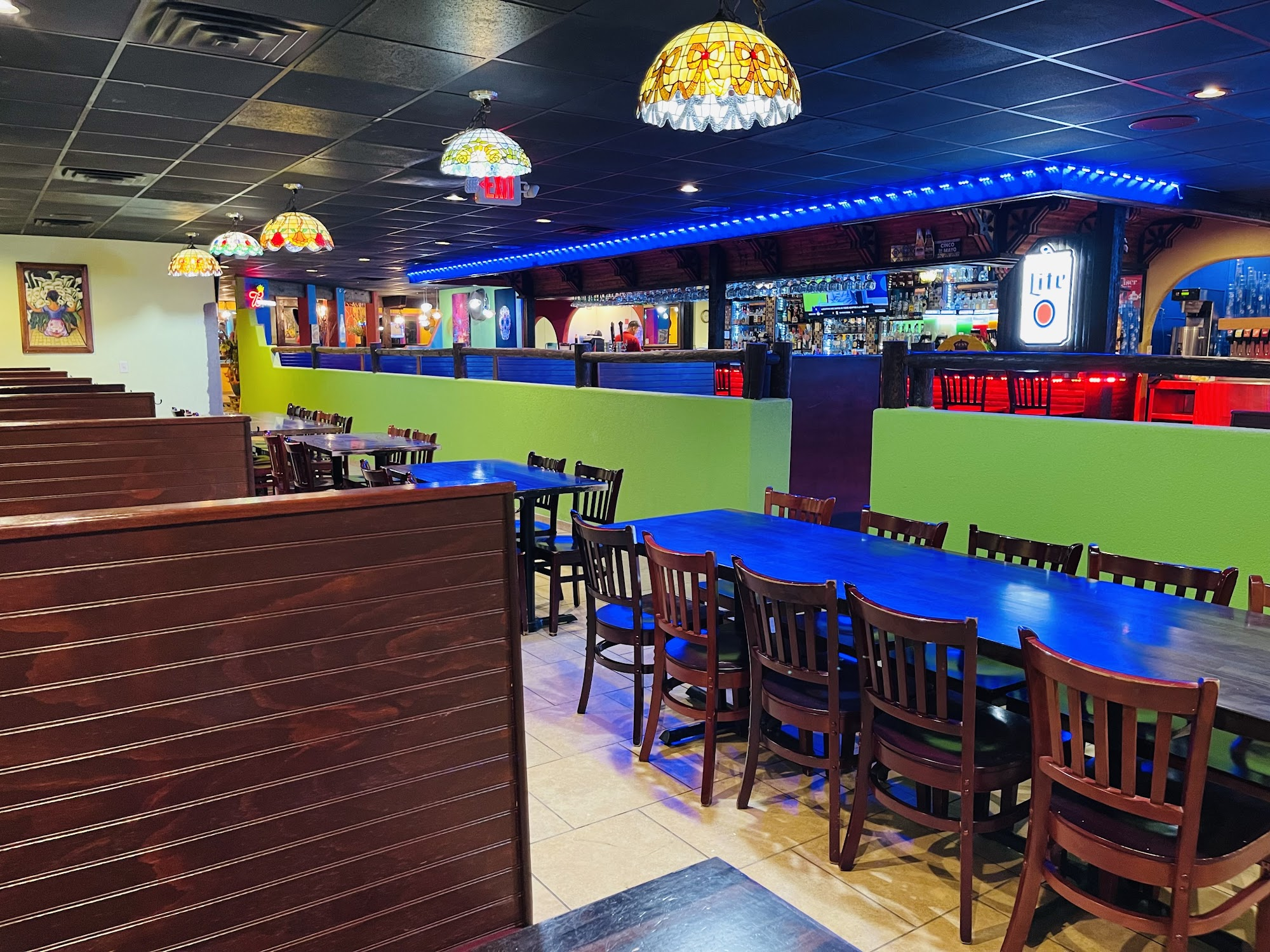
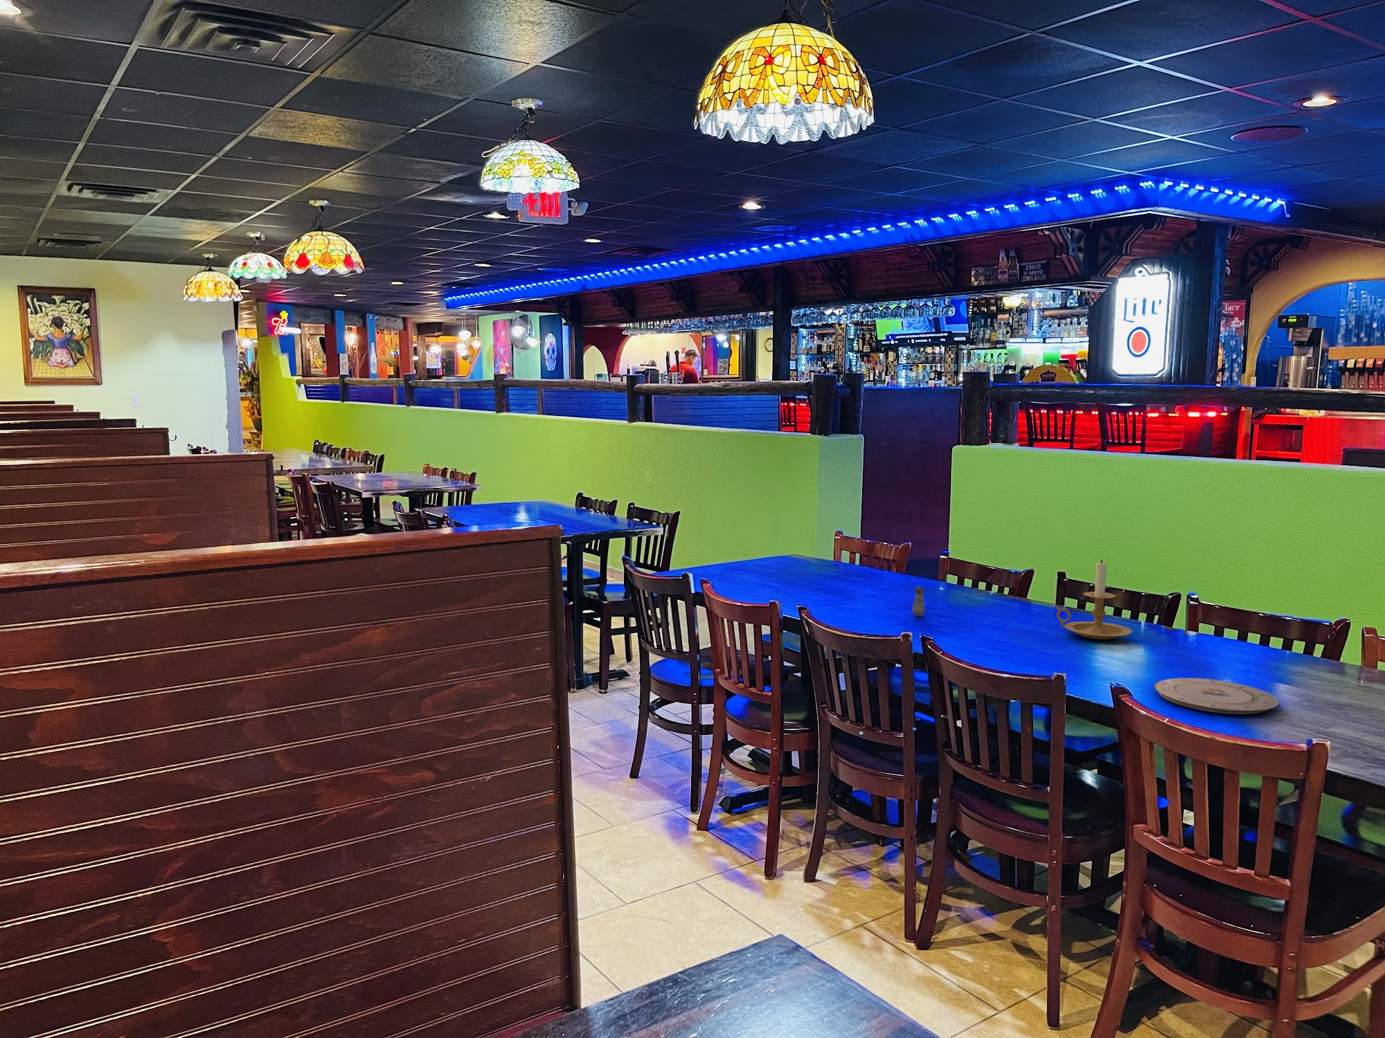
+ candle holder (1099, 598)
+ plate (1214, 696)
+ salt shaker (919, 602)
